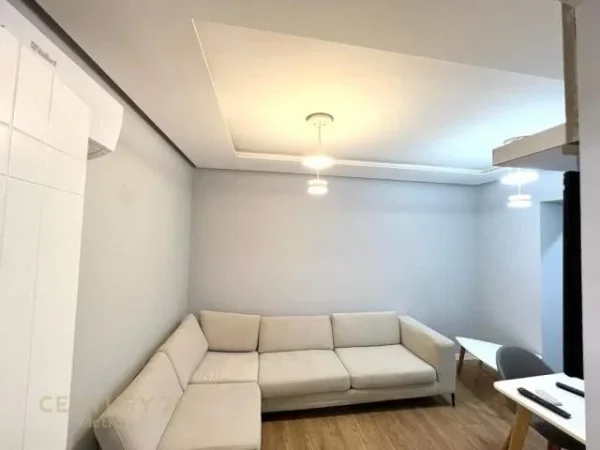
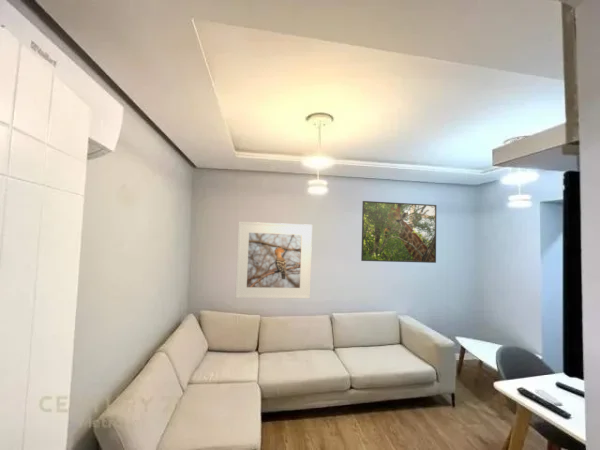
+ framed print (399, 232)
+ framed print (274, 260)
